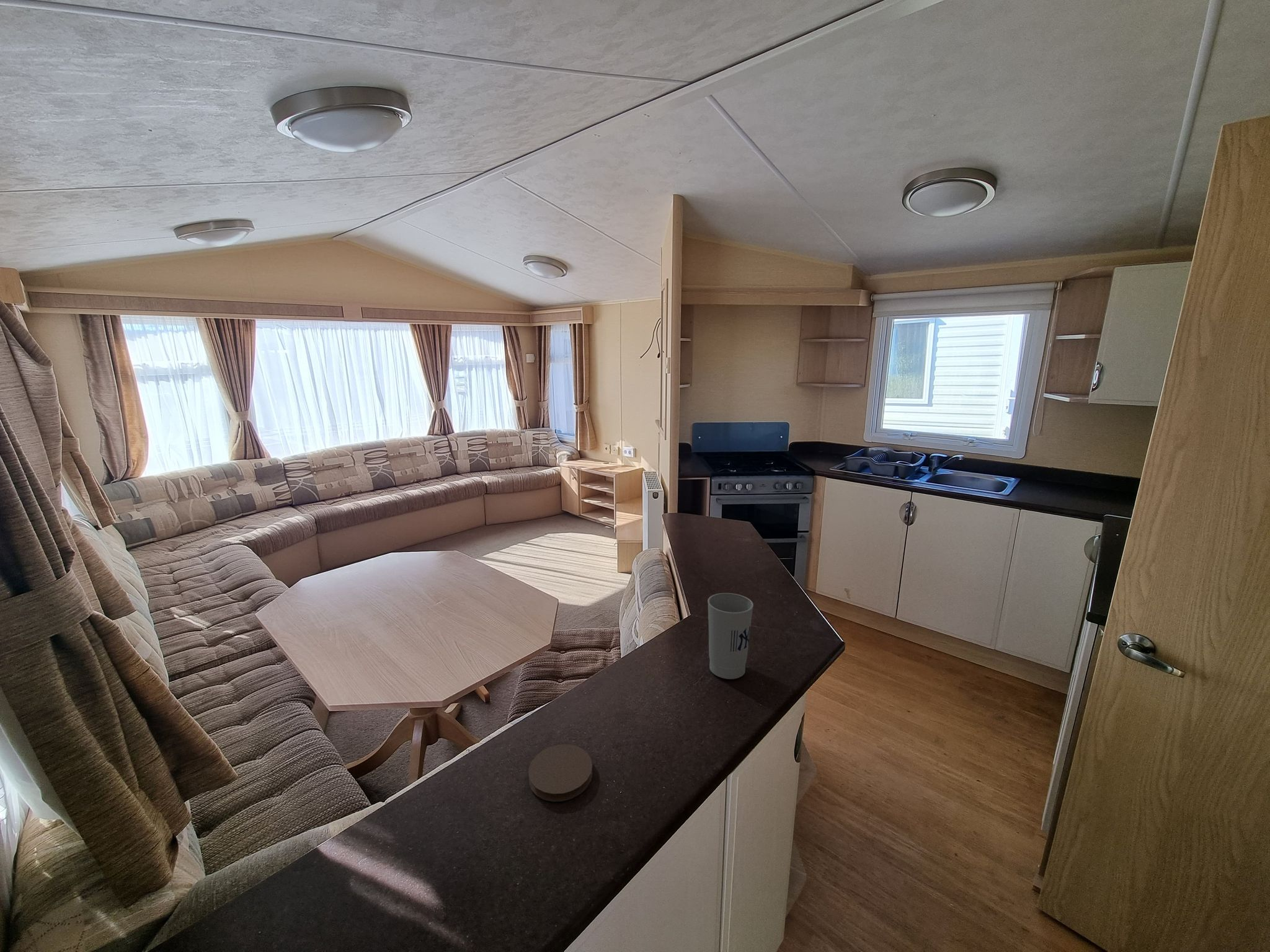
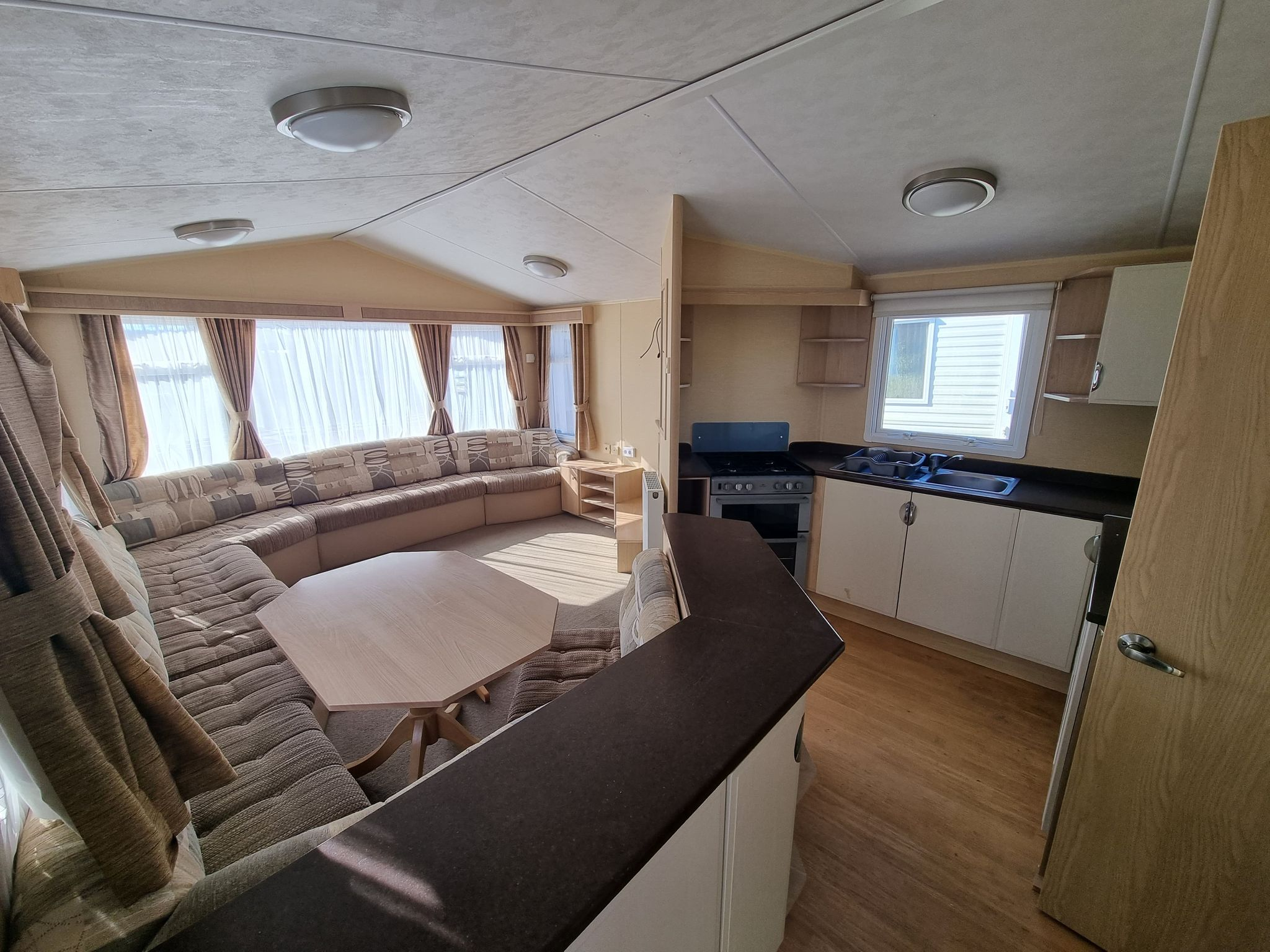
- cup (729, 636)
- coaster (561, 771)
